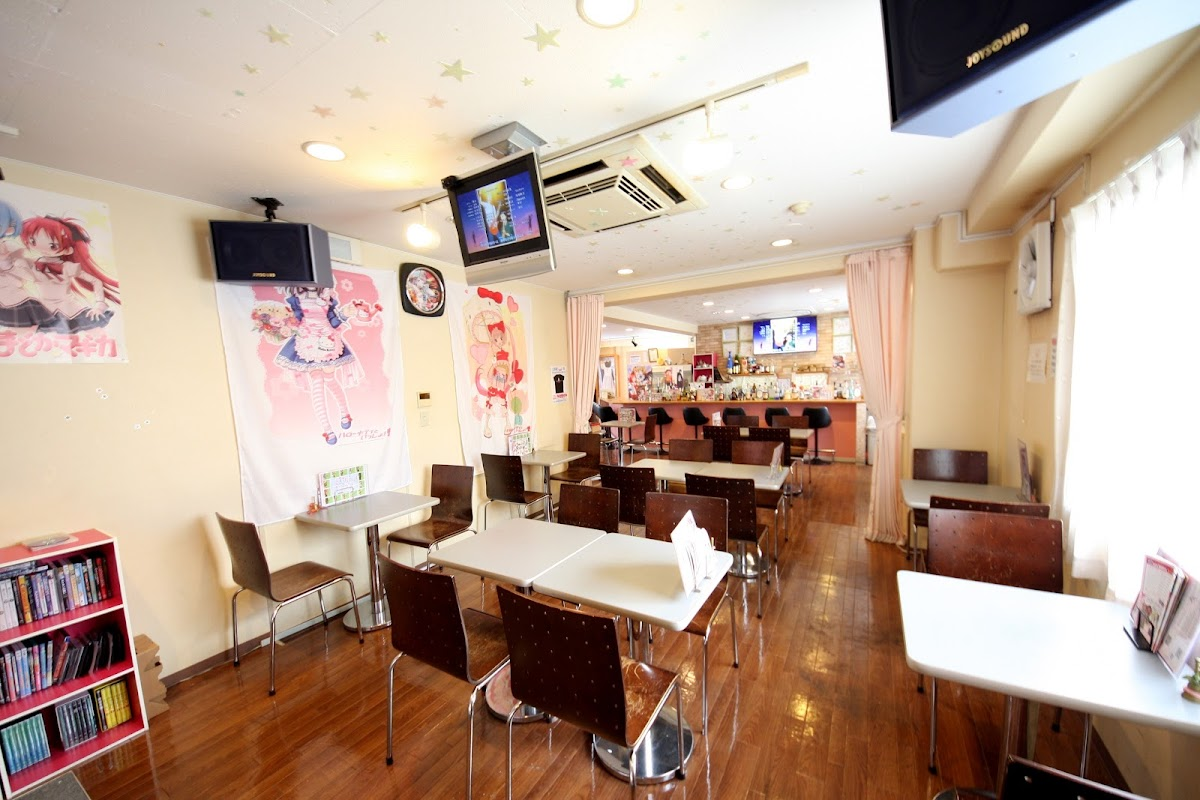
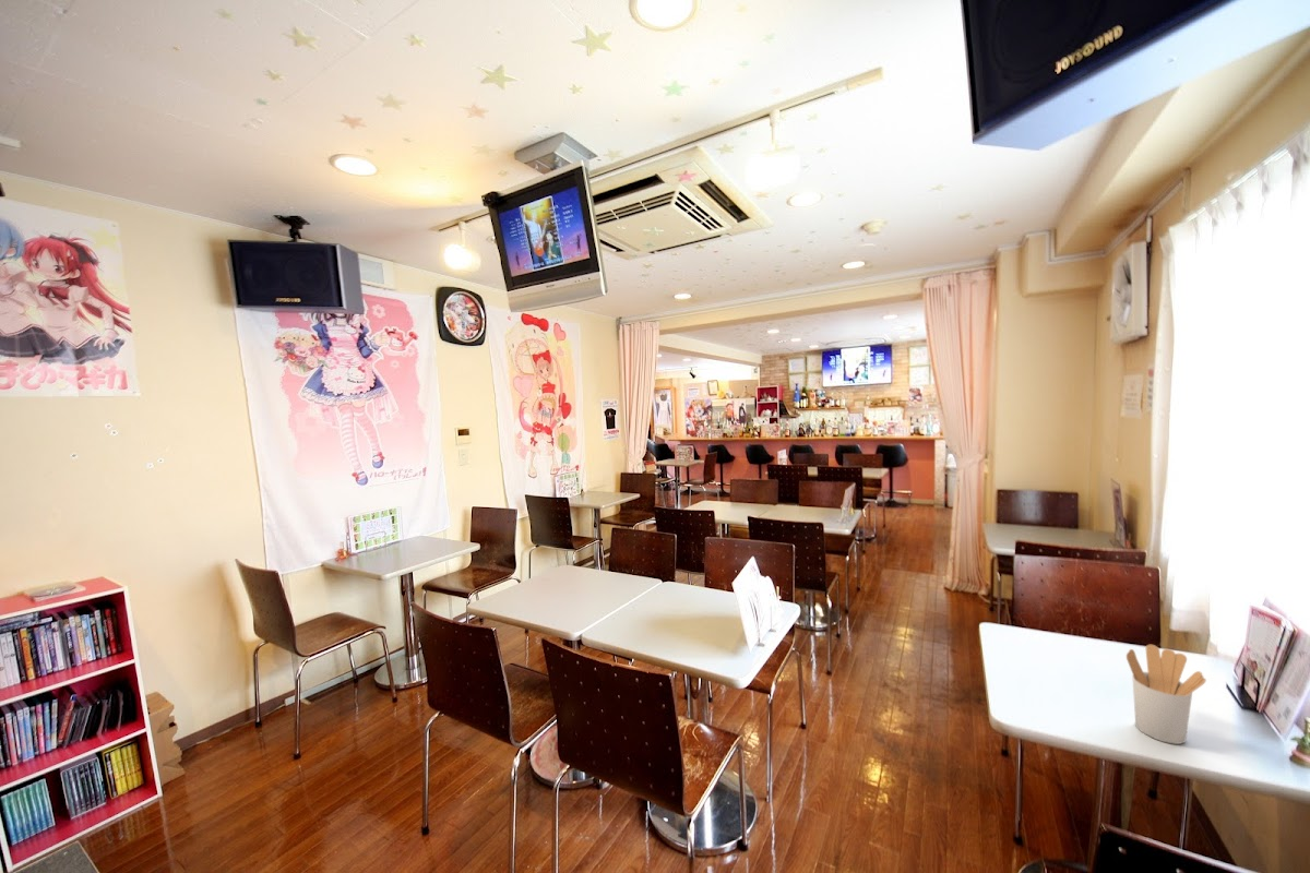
+ utensil holder (1162, 691)
